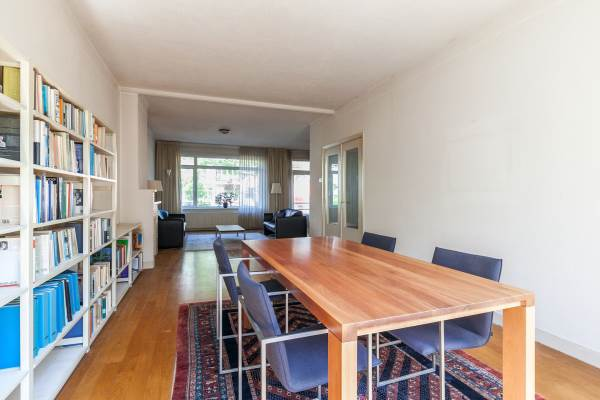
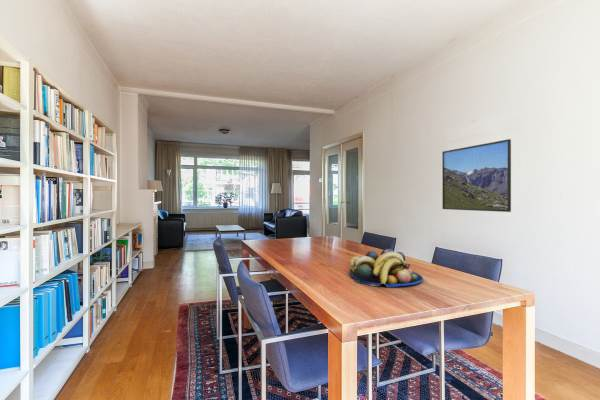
+ fruit bowl (385, 263)
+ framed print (472, 178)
